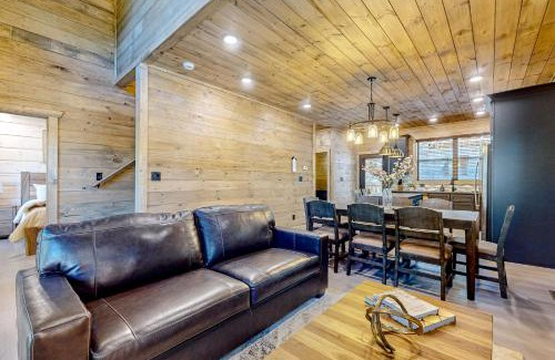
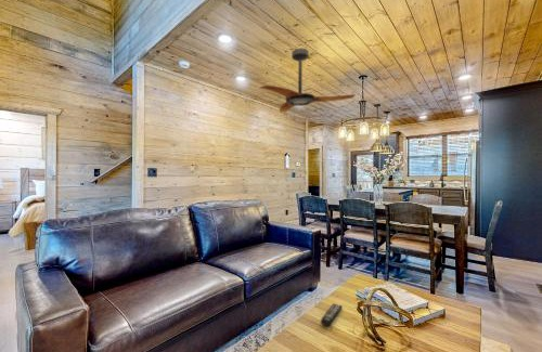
+ remote control (332, 313)
+ ceiling fan (301, 77)
